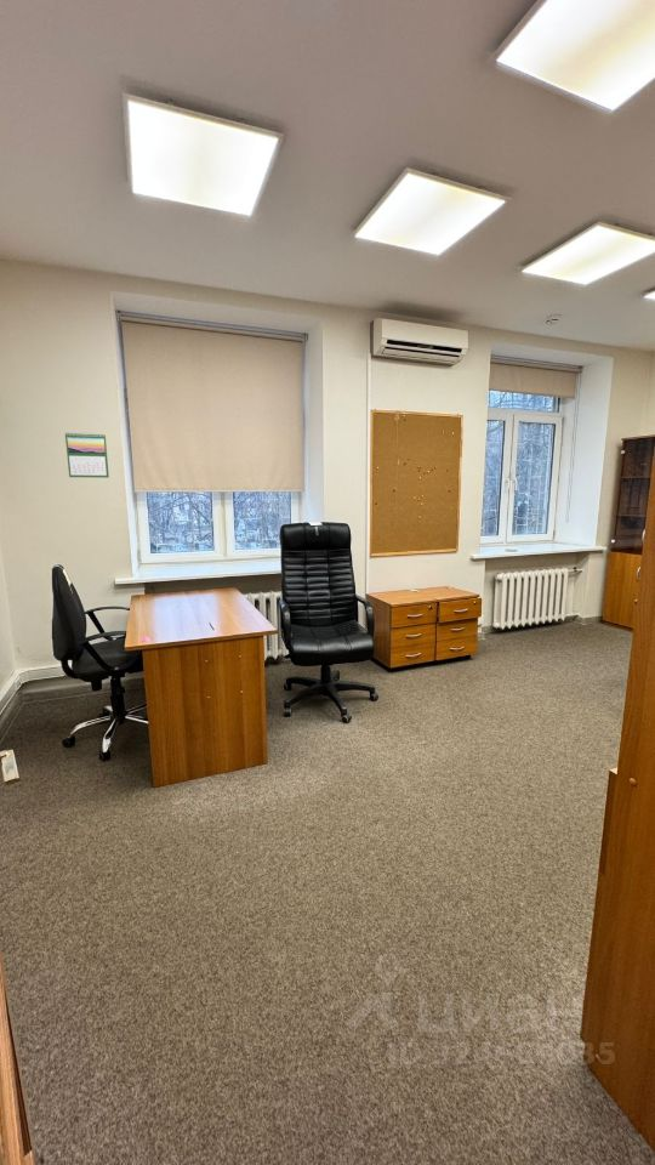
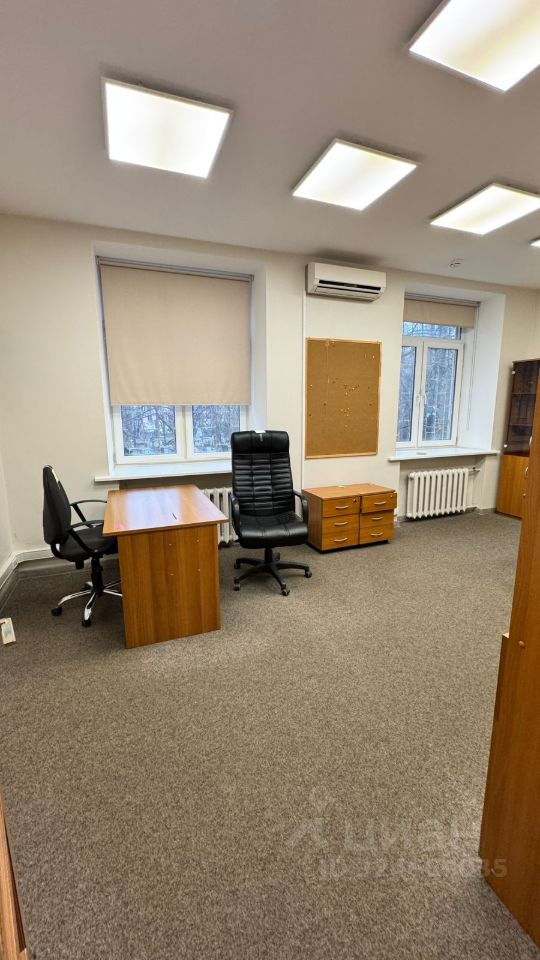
- calendar (87, 454)
